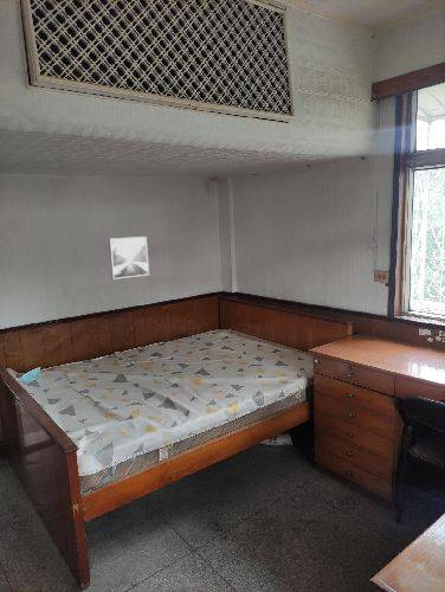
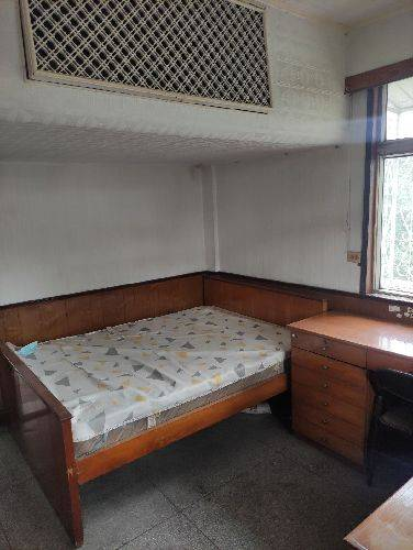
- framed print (129, 257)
